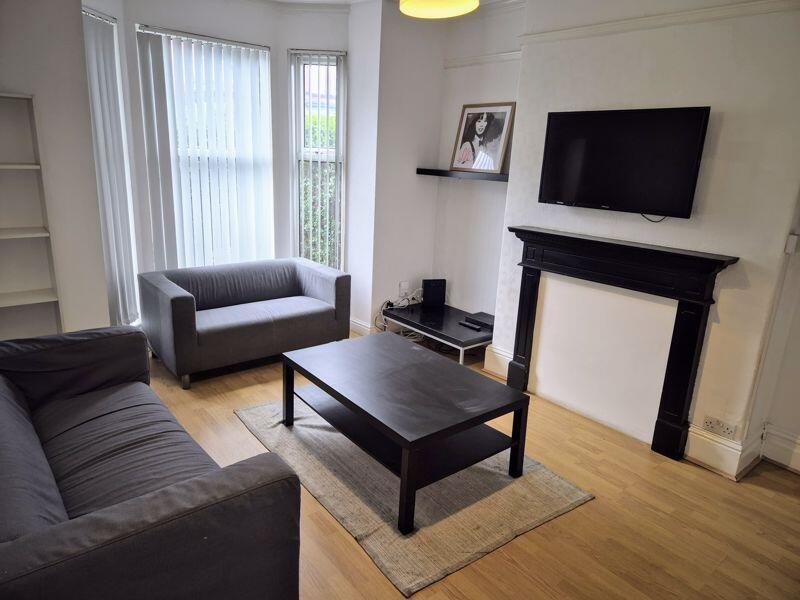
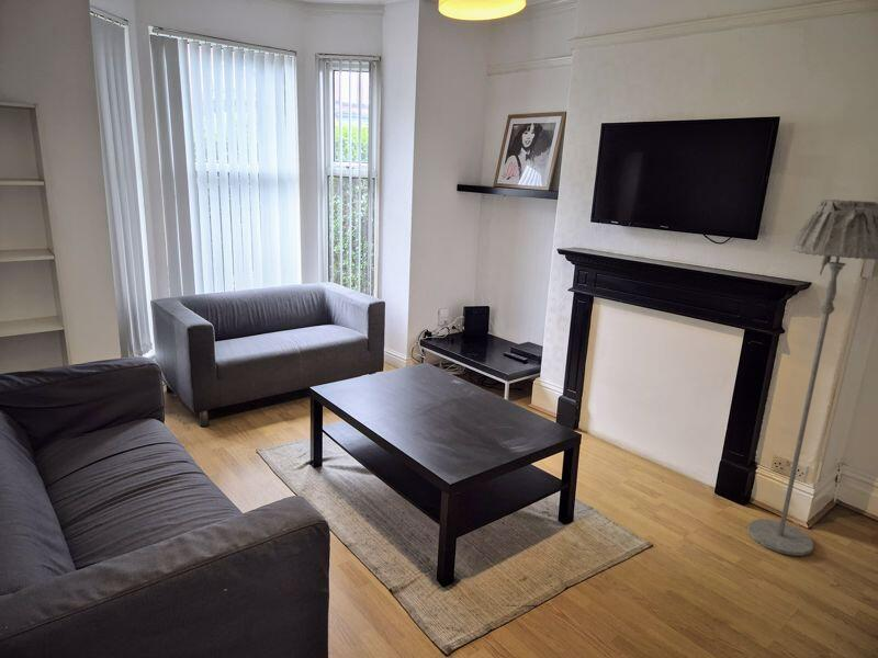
+ floor lamp (811, 381)
